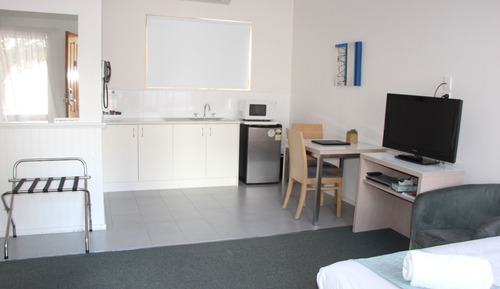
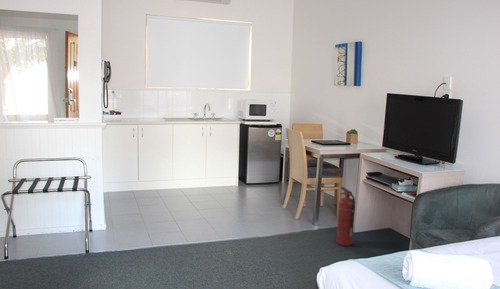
+ fire extinguisher (346, 216)
